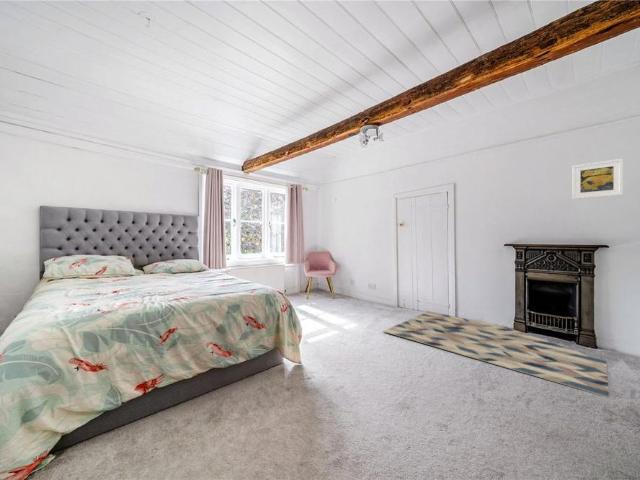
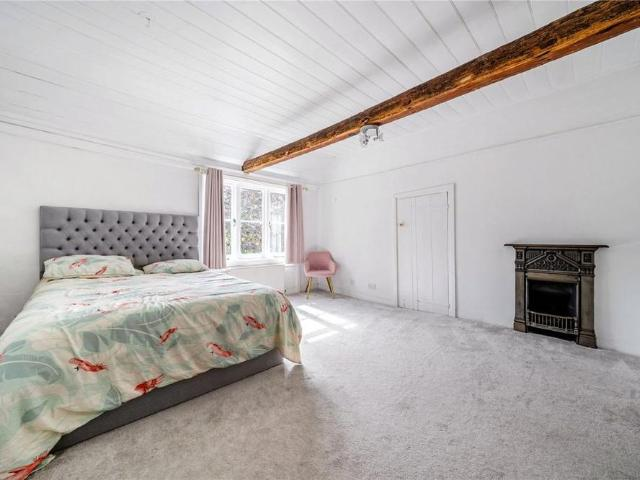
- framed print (596, 179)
- rug (485, 338)
